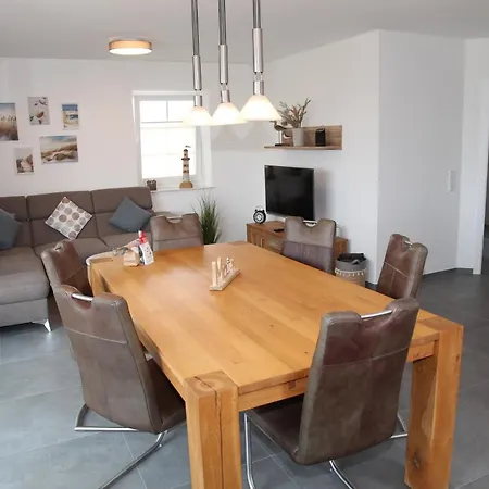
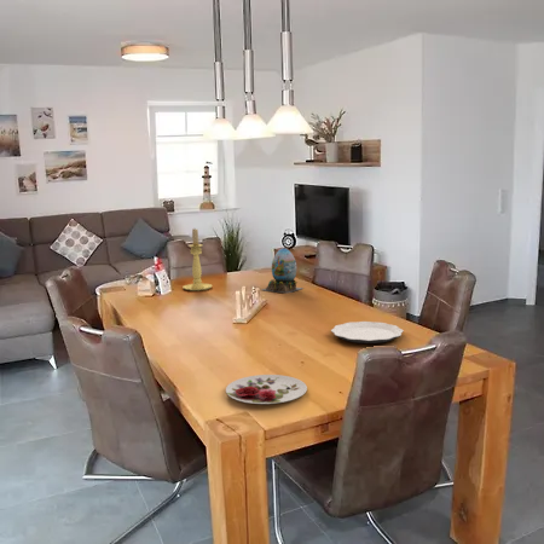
+ decorative egg (282, 268)
+ plate (266, 387)
+ plate (366, 332)
+ candle holder (196, 257)
